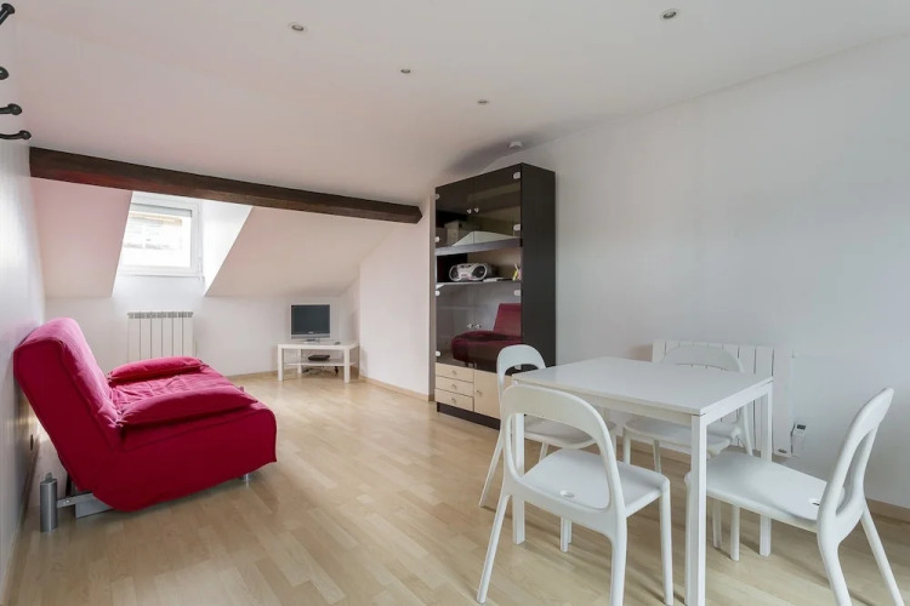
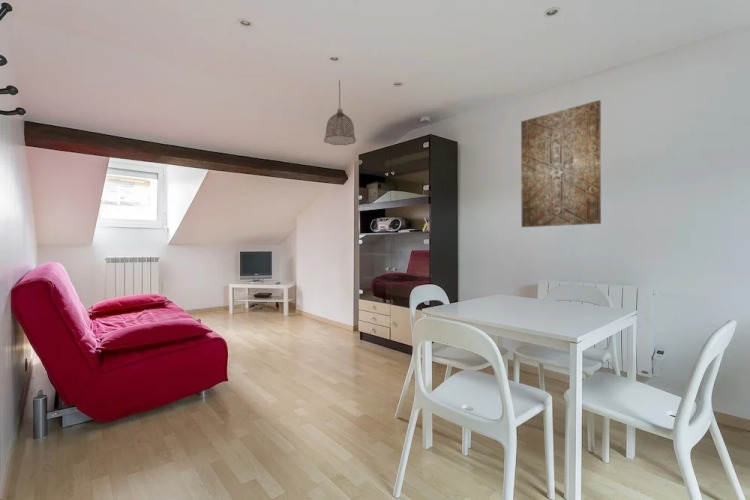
+ pendant lamp (339, 110)
+ wall art (558, 168)
